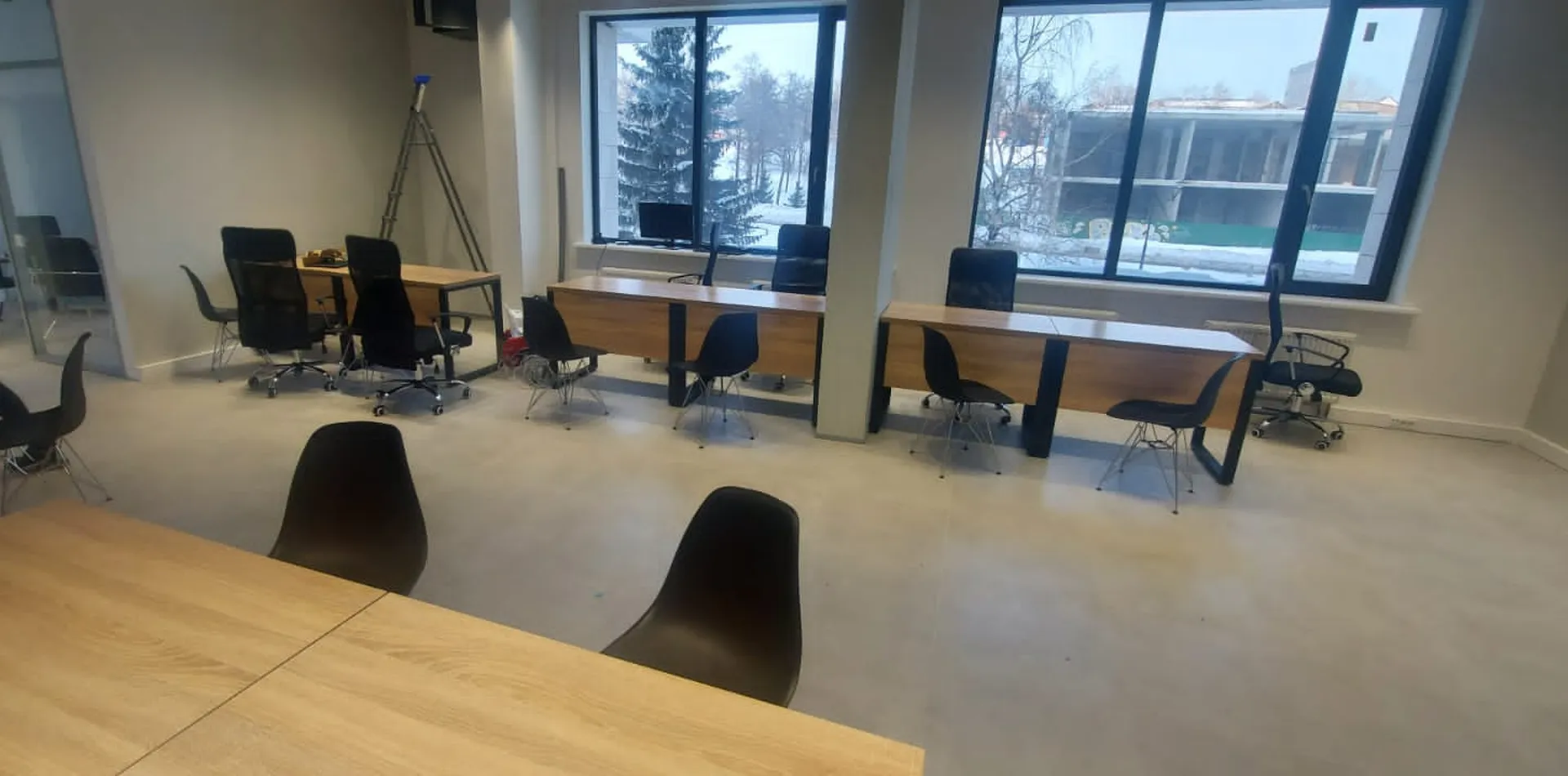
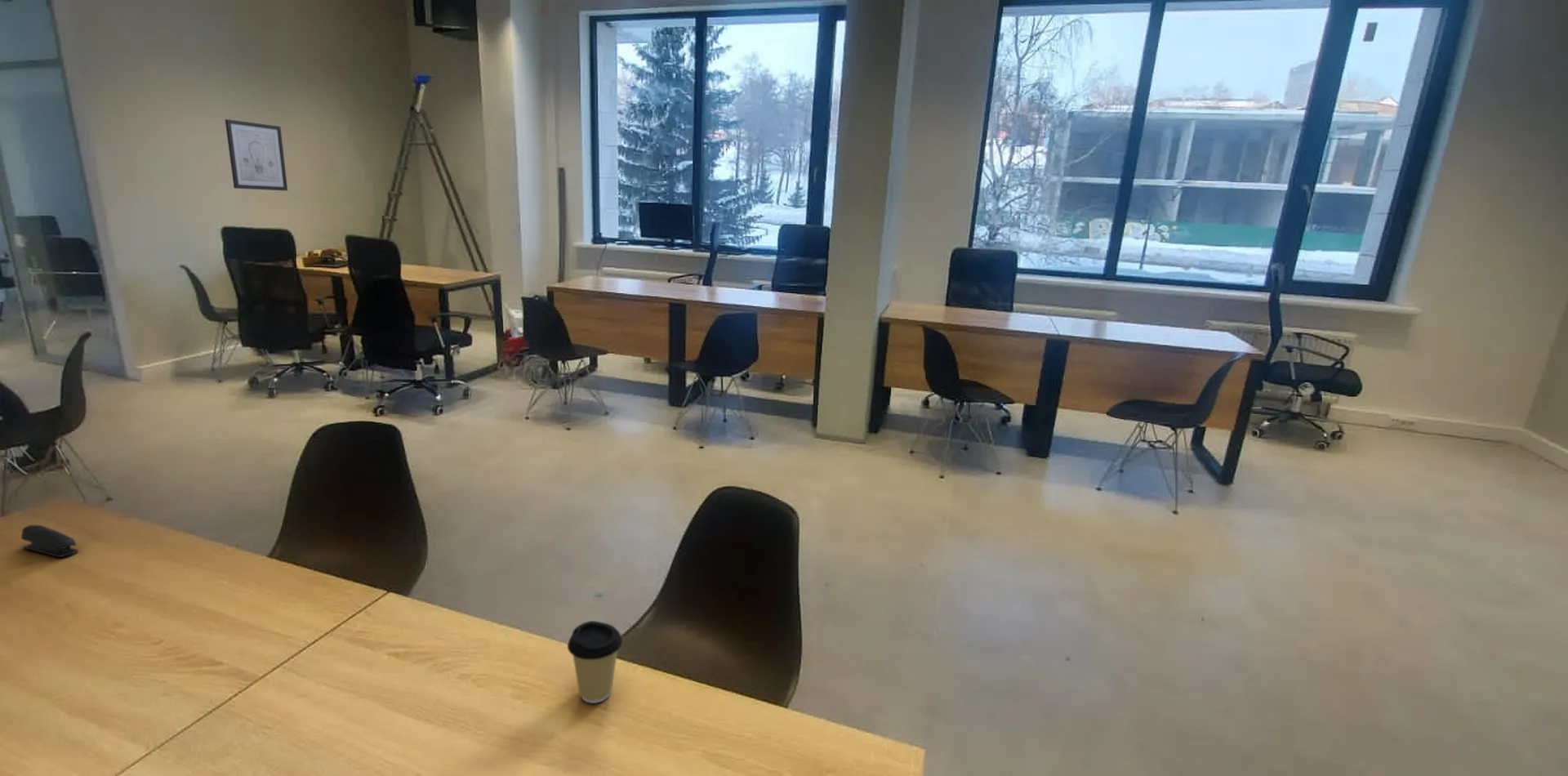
+ wall art (257, 156)
+ stapler (48, 540)
+ coffee cup (595, 663)
